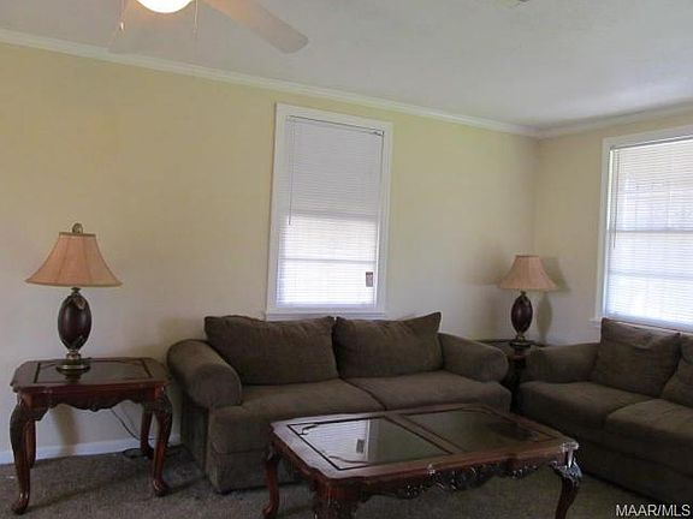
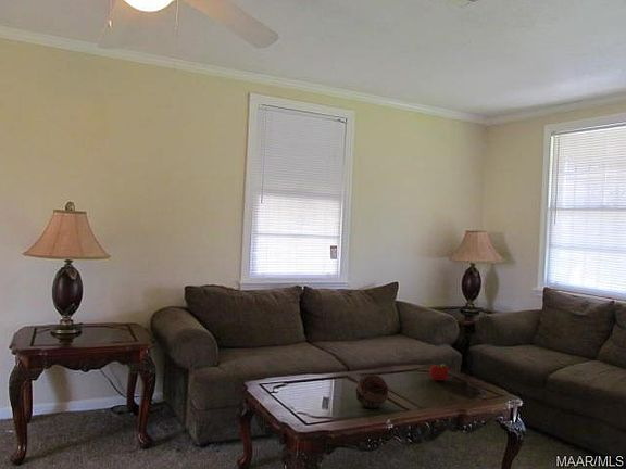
+ fruit (438, 371)
+ decorative ball (372, 391)
